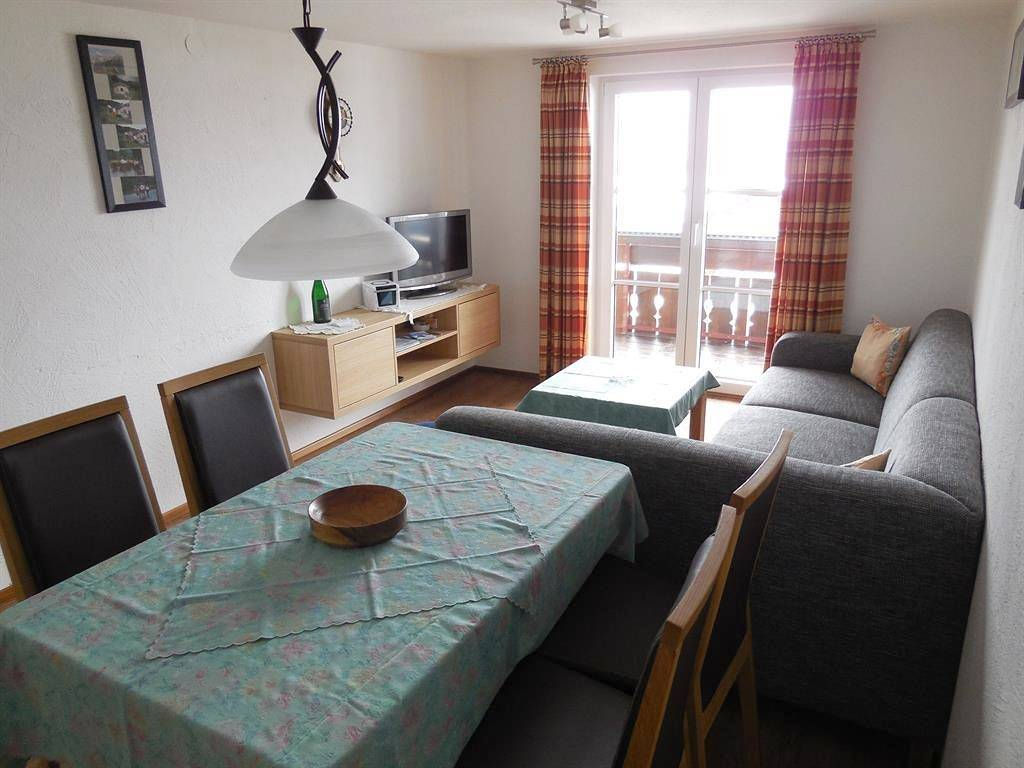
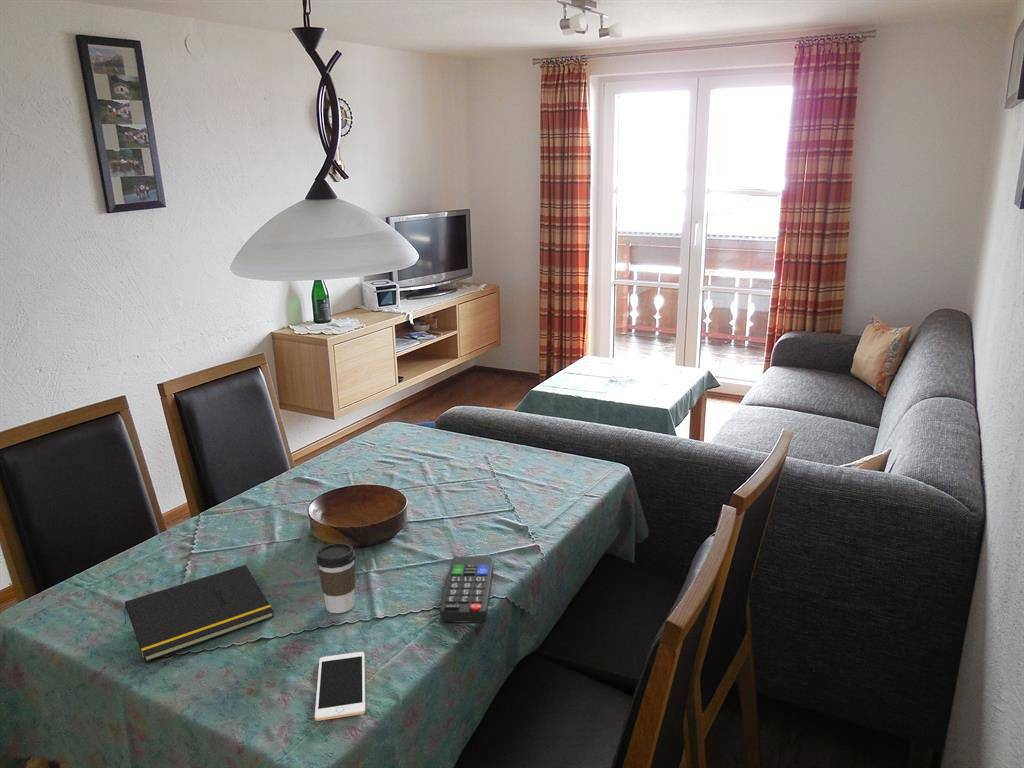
+ notepad (199, 609)
+ coffee cup (337, 578)
+ remote control (468, 586)
+ cell phone (341, 684)
